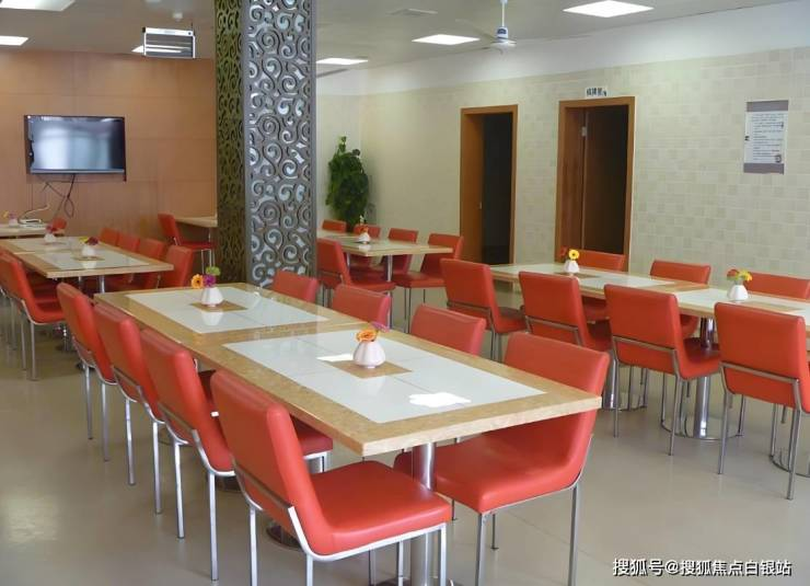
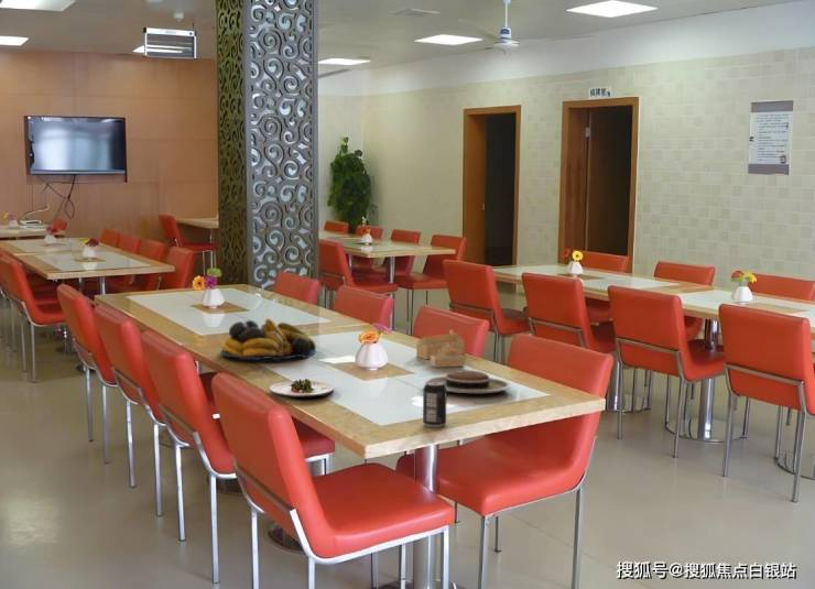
+ salad plate (302, 384)
+ fruit bowl (268, 336)
+ plate (467, 381)
+ house frame (446, 347)
+ beverage can (434, 403)
